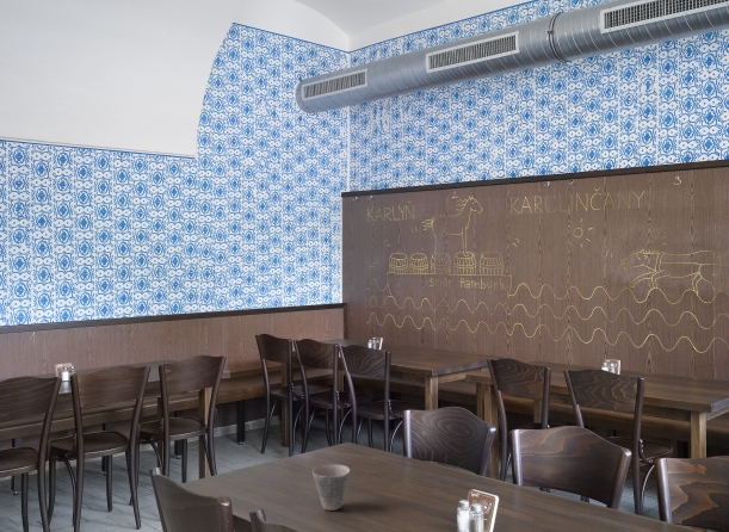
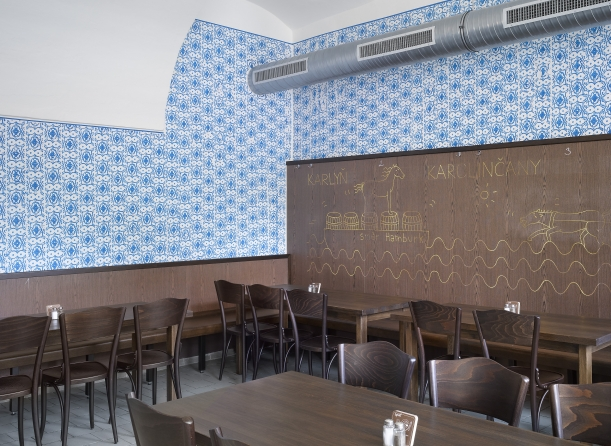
- cup (330, 488)
